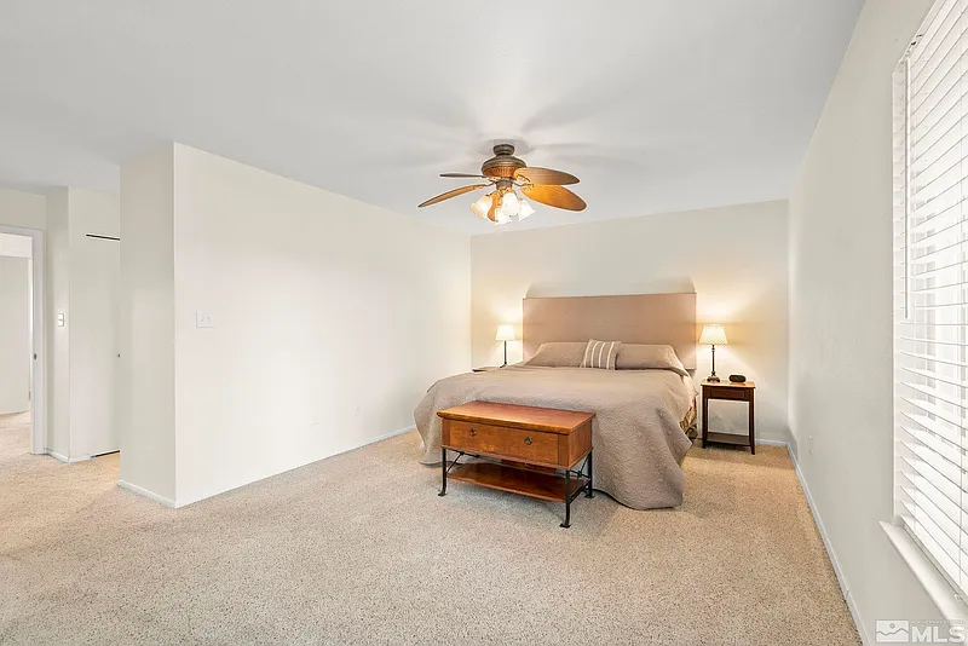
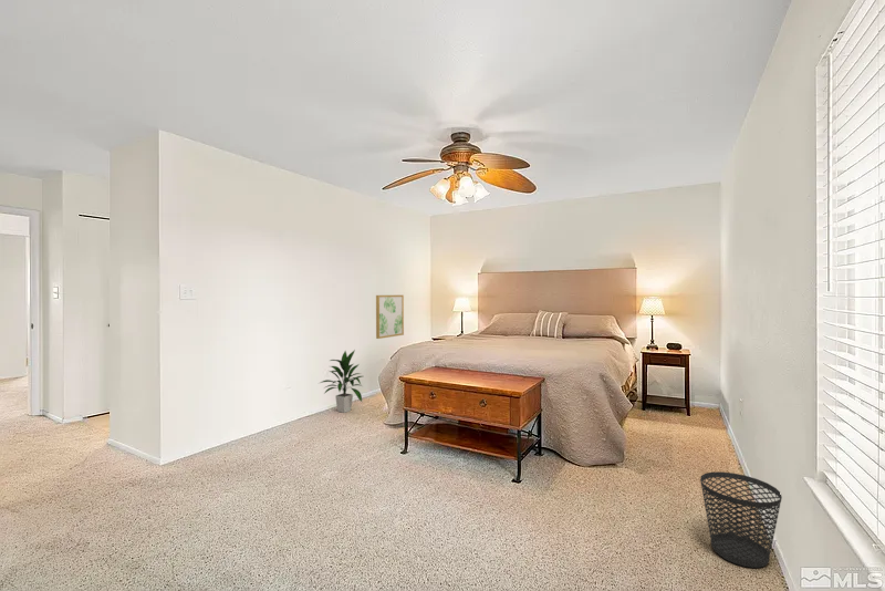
+ indoor plant (344, 381)
+ wastebasket (738, 520)
+ wall art (389, 315)
